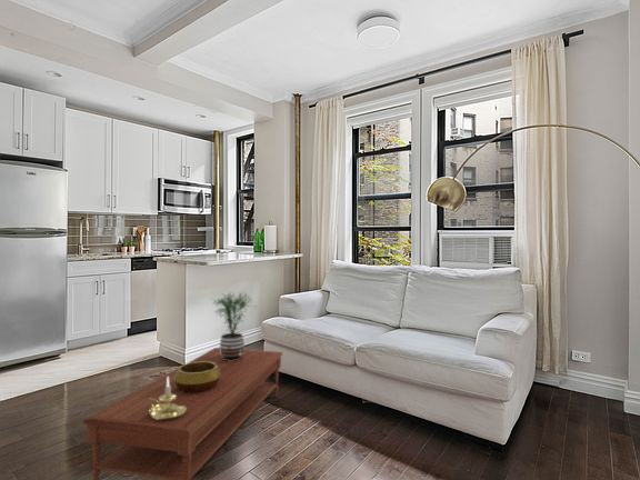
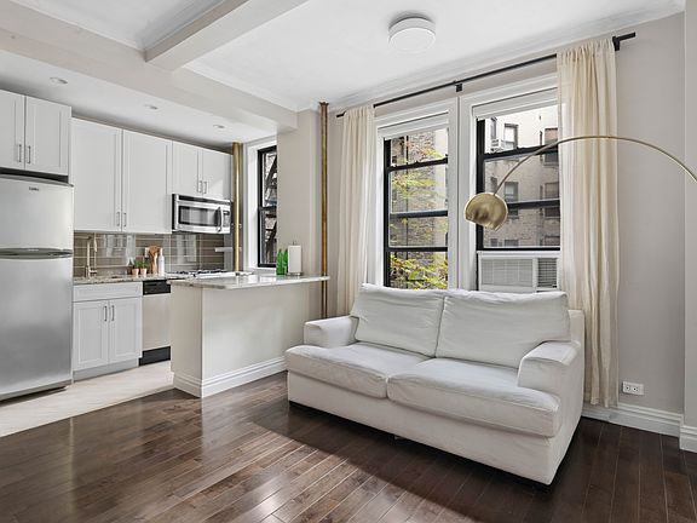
- coffee table (206, 404)
- potted plant (231, 324)
- decorative bowl (198, 376)
- candle holder (166, 393)
